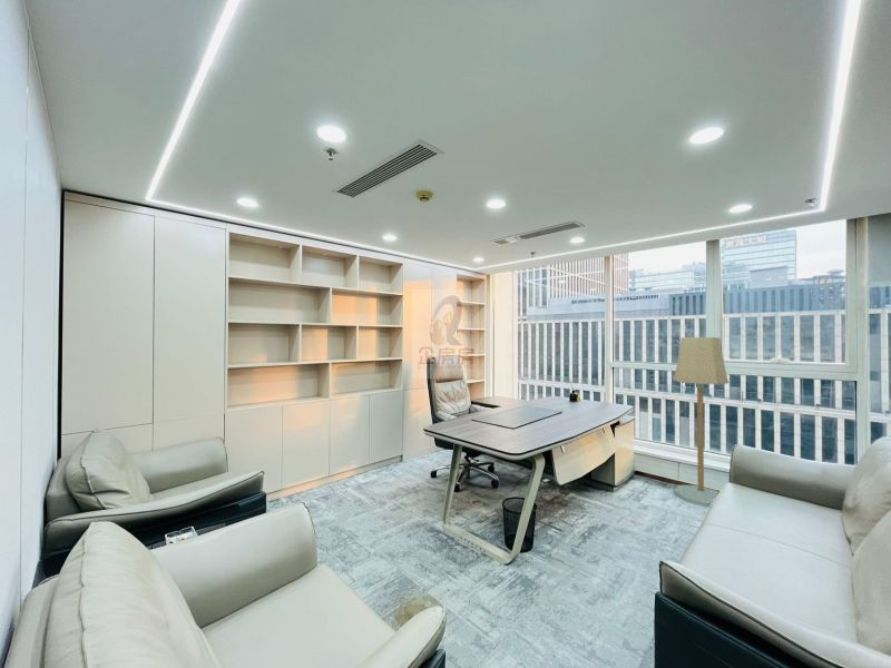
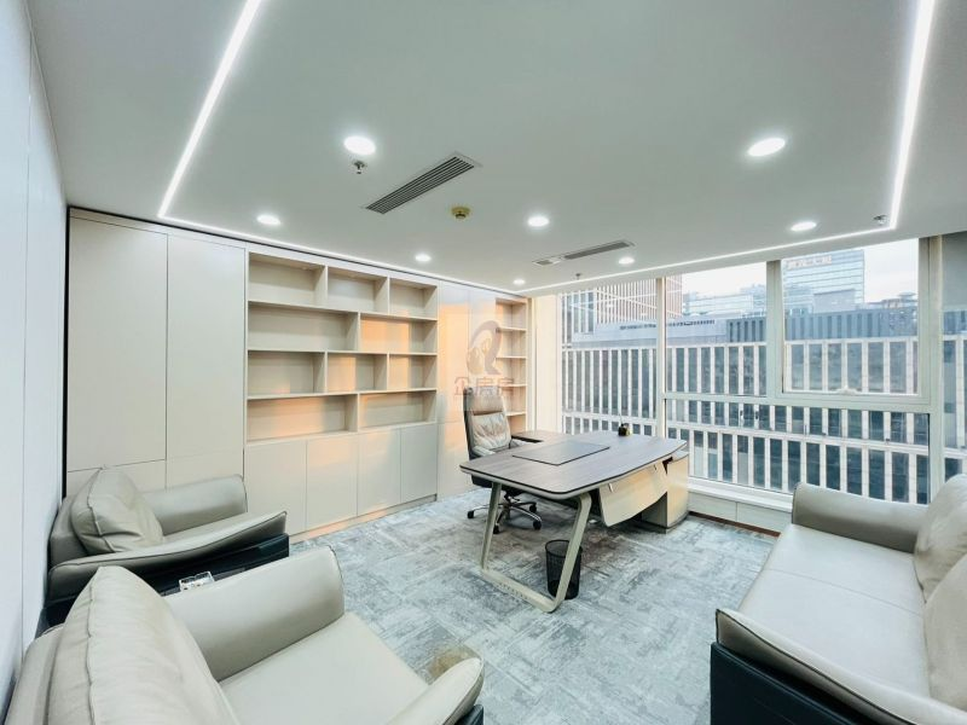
- floor lamp (699, 416)
